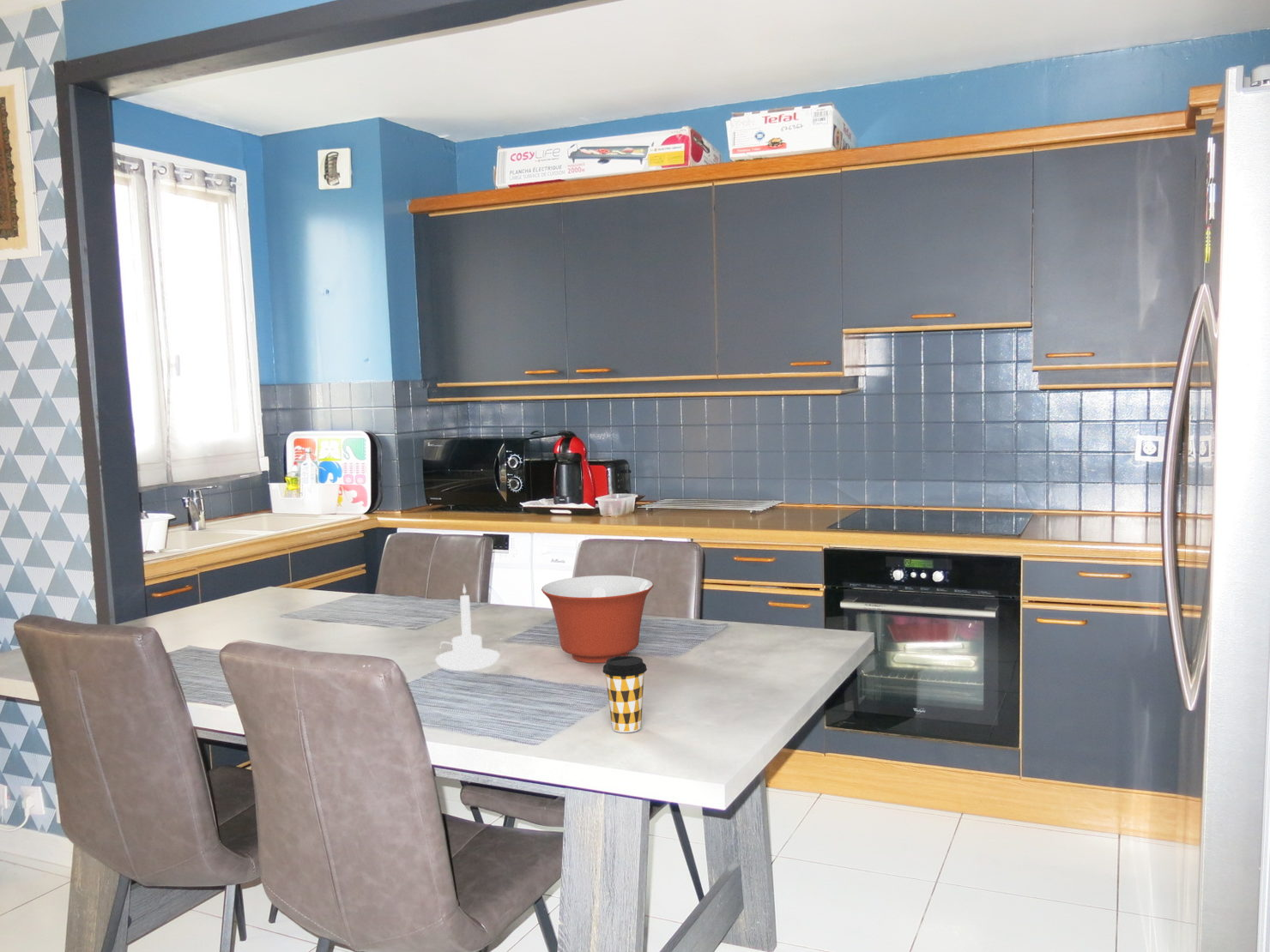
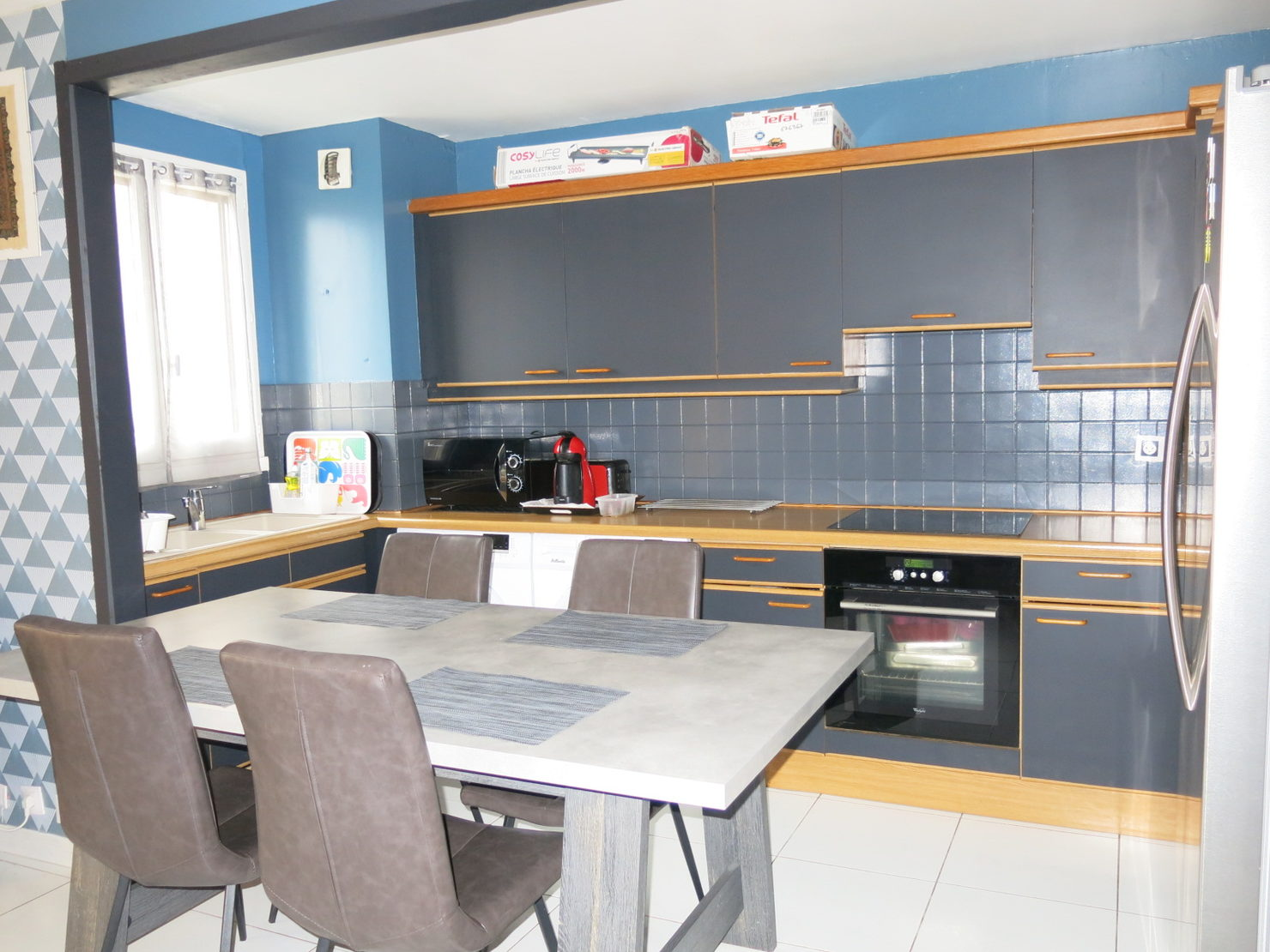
- coffee cup (626, 694)
- mixing bowl (598, 620)
- candle holder (466, 624)
